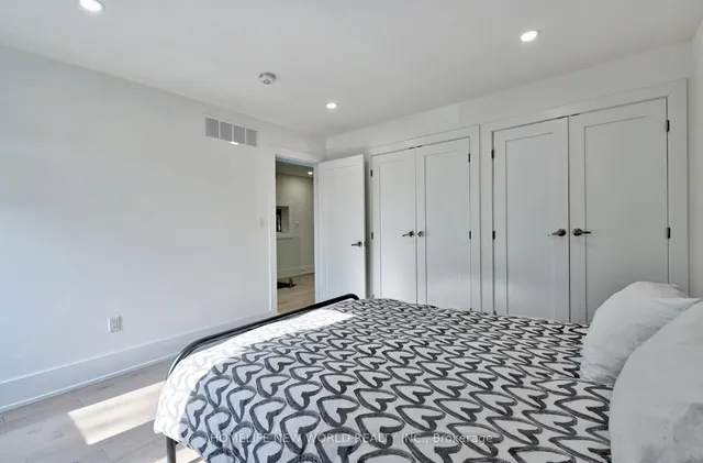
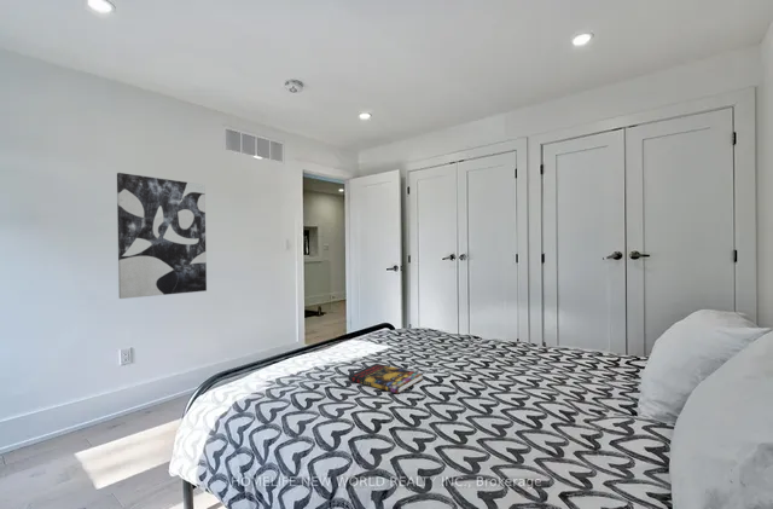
+ wall art (164, 237)
+ book (385, 376)
